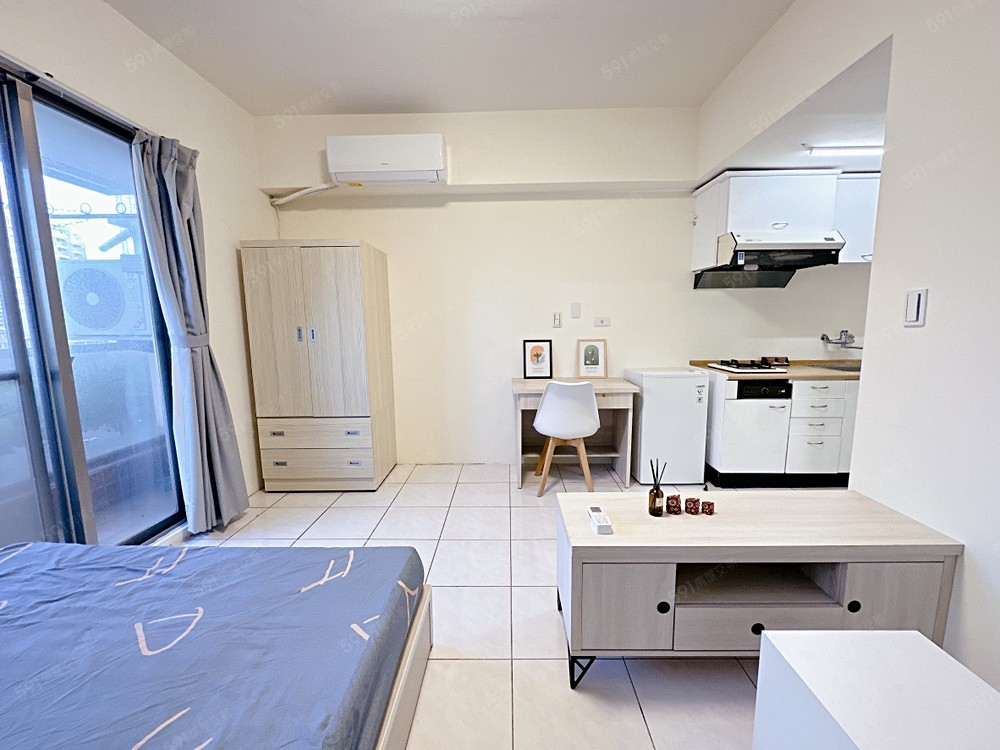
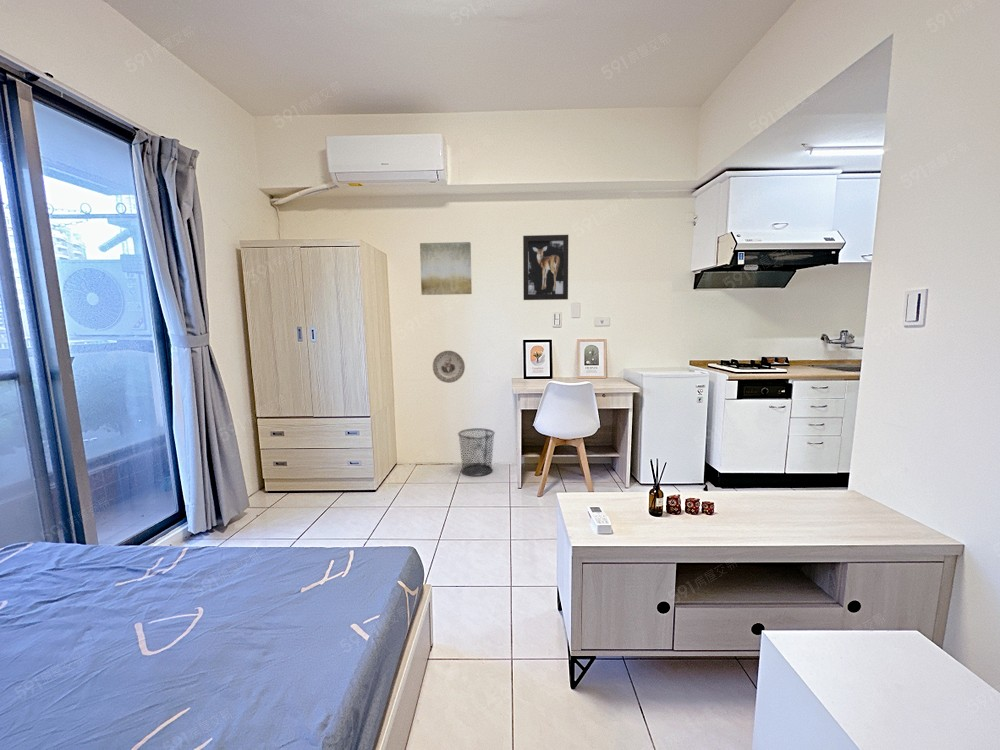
+ waste bin (476, 451)
+ wall art (445, 268)
+ wall art (545, 267)
+ decorative plate (448, 366)
